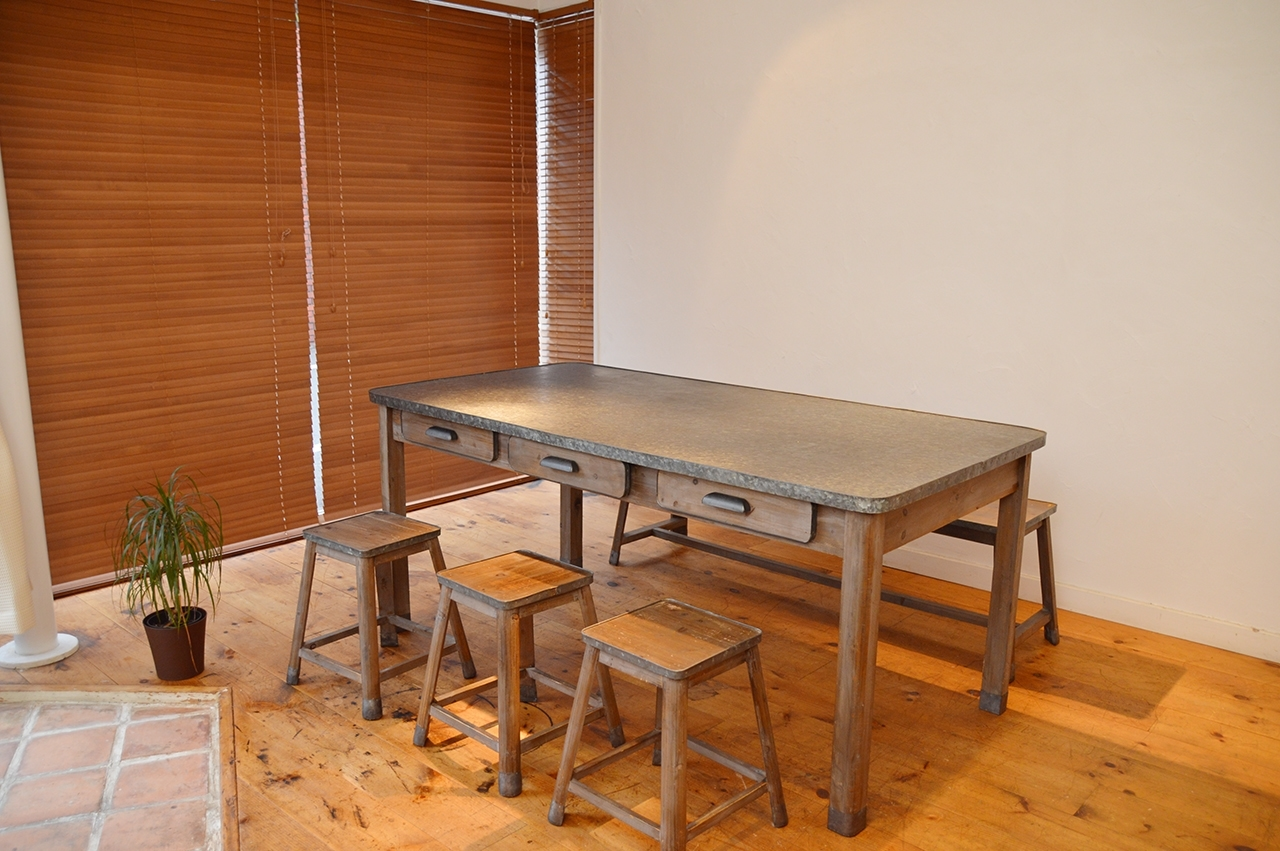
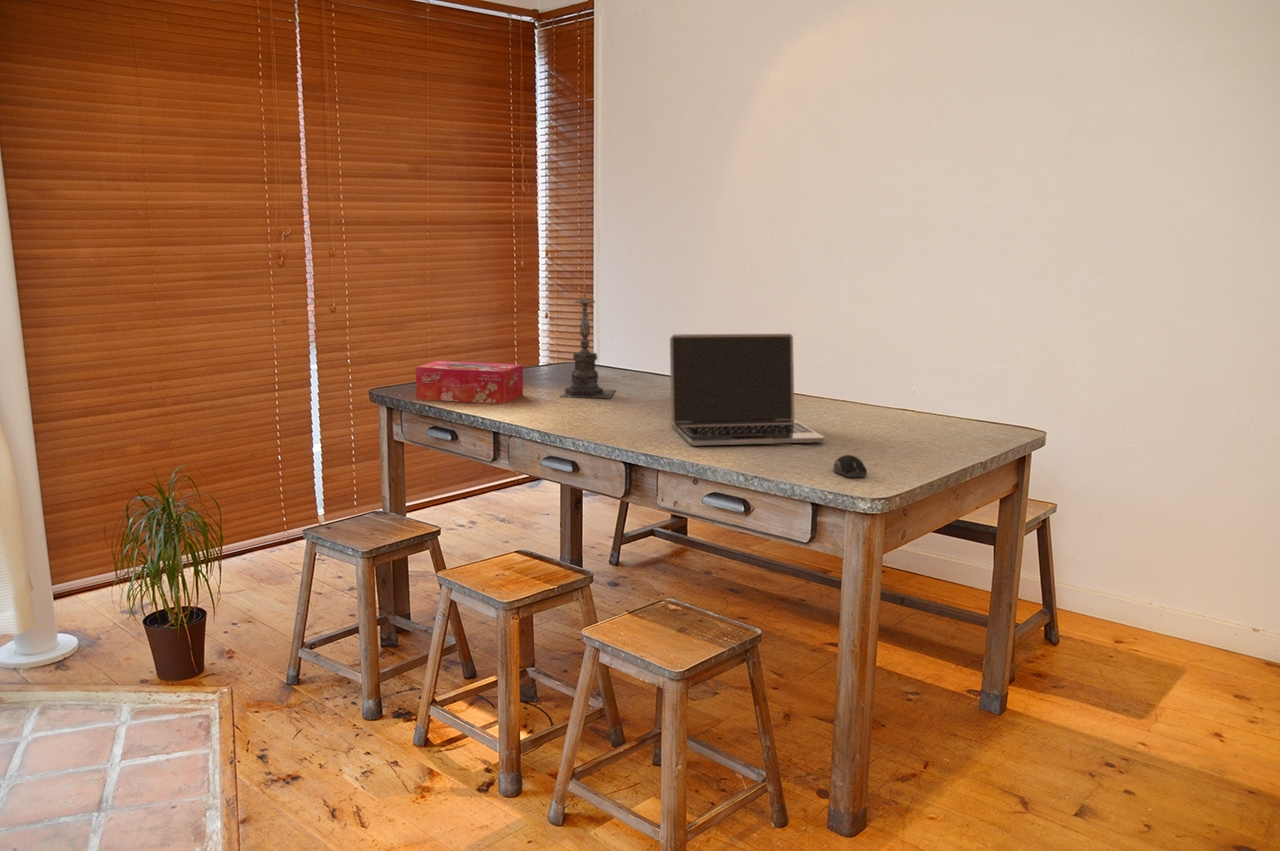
+ computer mouse (850, 464)
+ candle holder (585, 339)
+ tissue box (470, 381)
+ laptop (744, 387)
